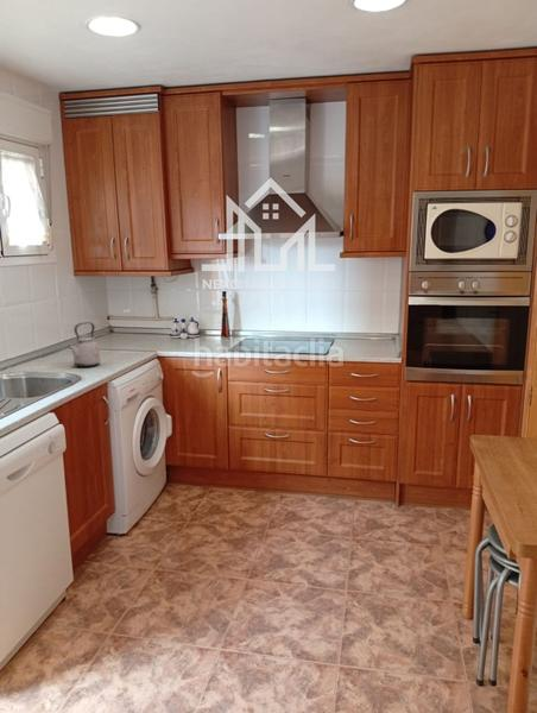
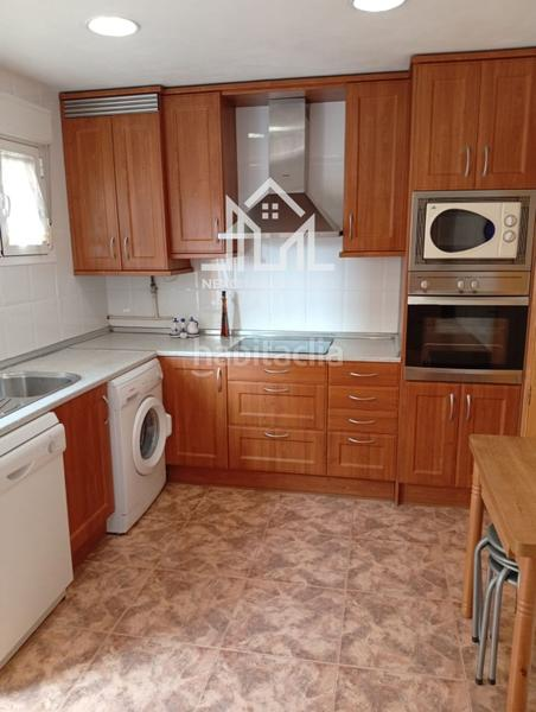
- kettle (82, 345)
